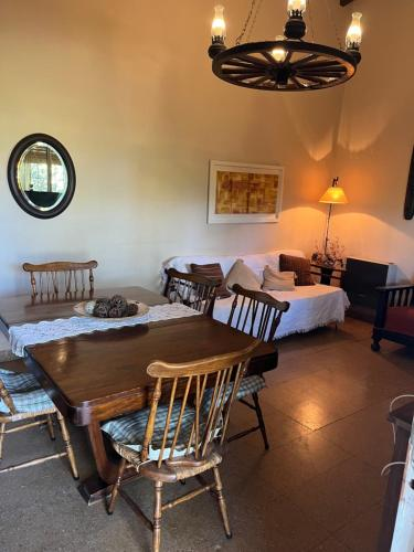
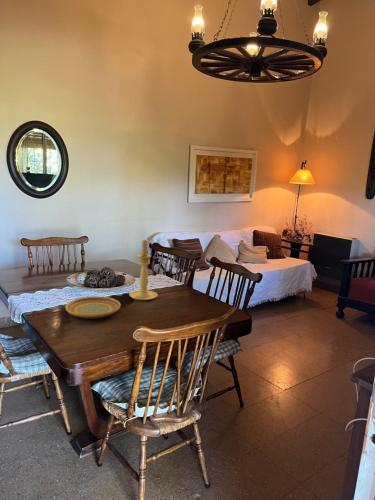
+ candle holder (144, 268)
+ plate (93, 308)
